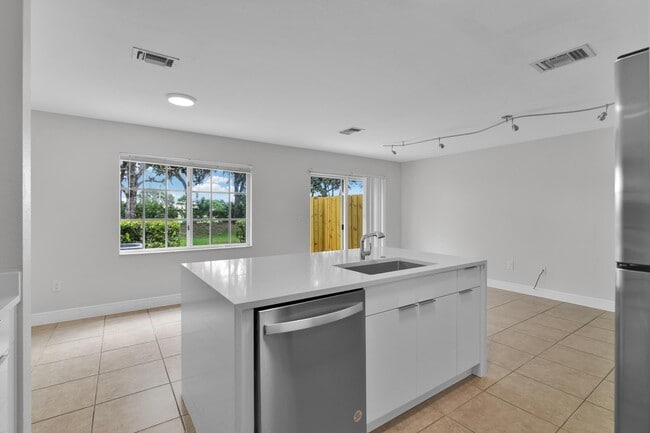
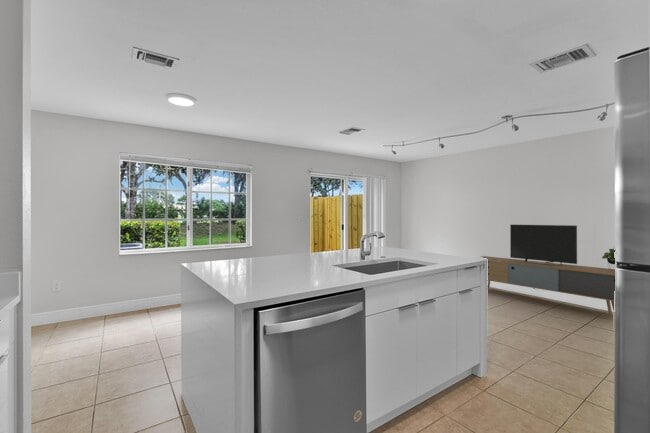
+ media console (539, 262)
